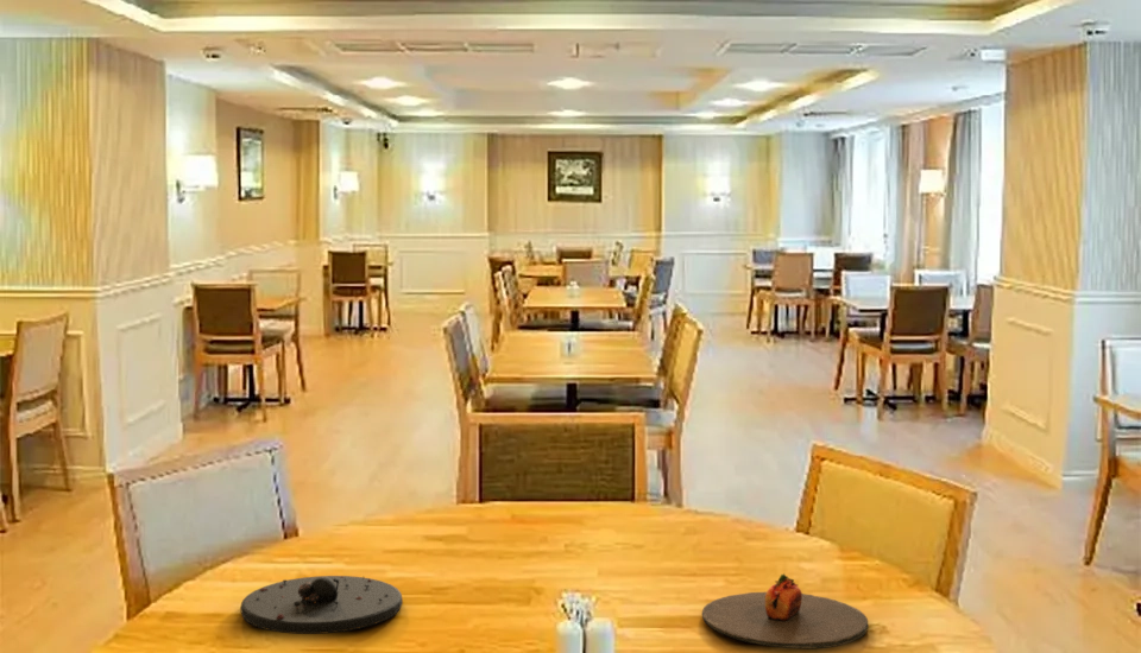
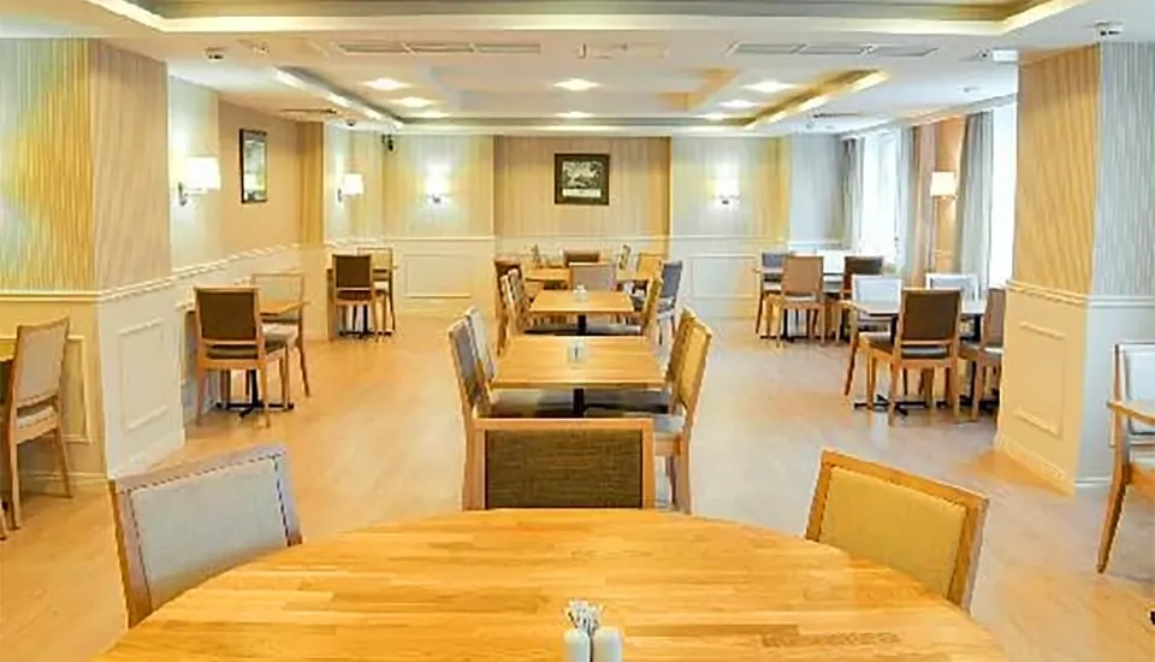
- plate (783, 597)
- plate (322, 591)
